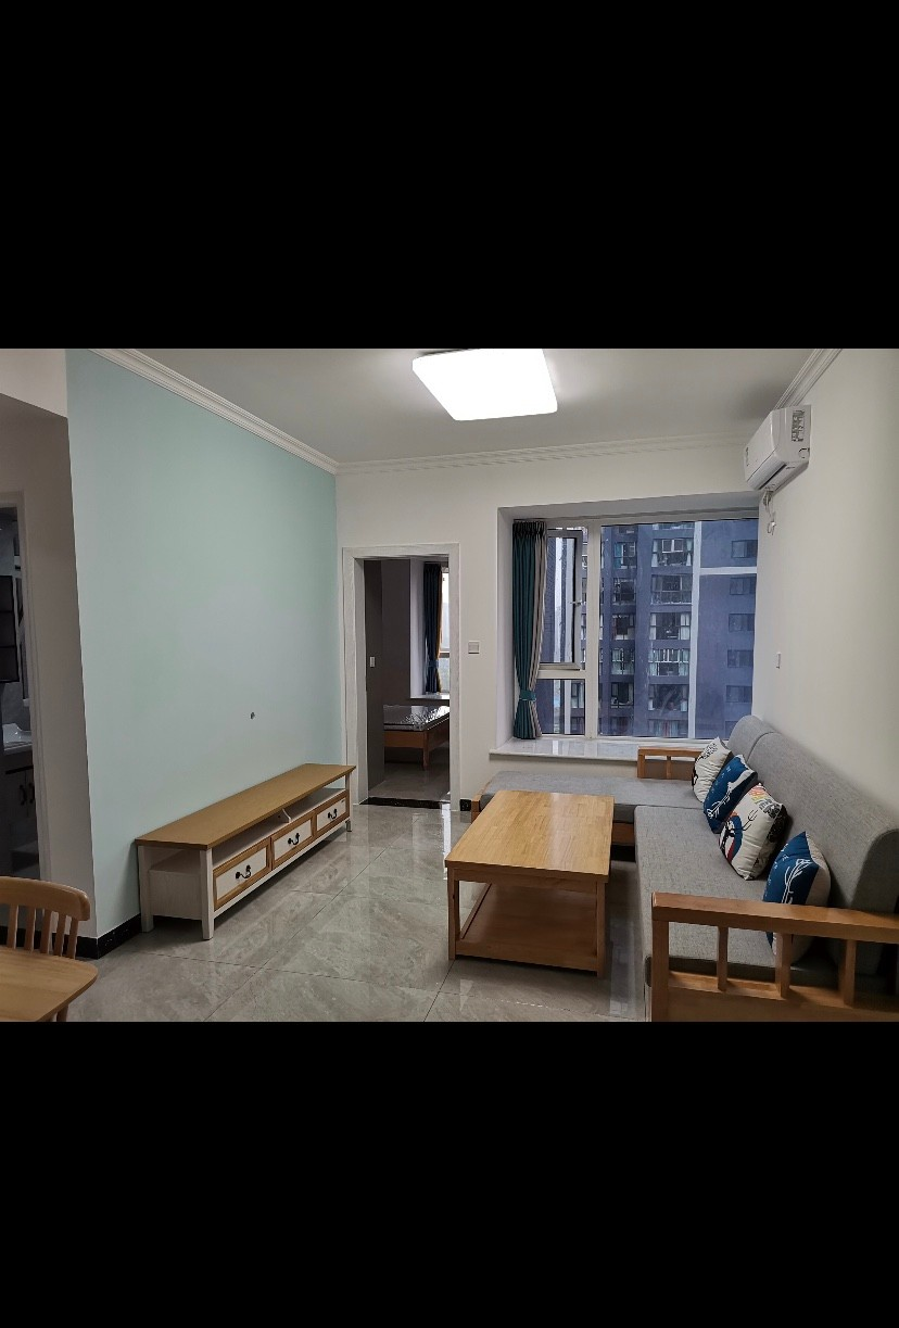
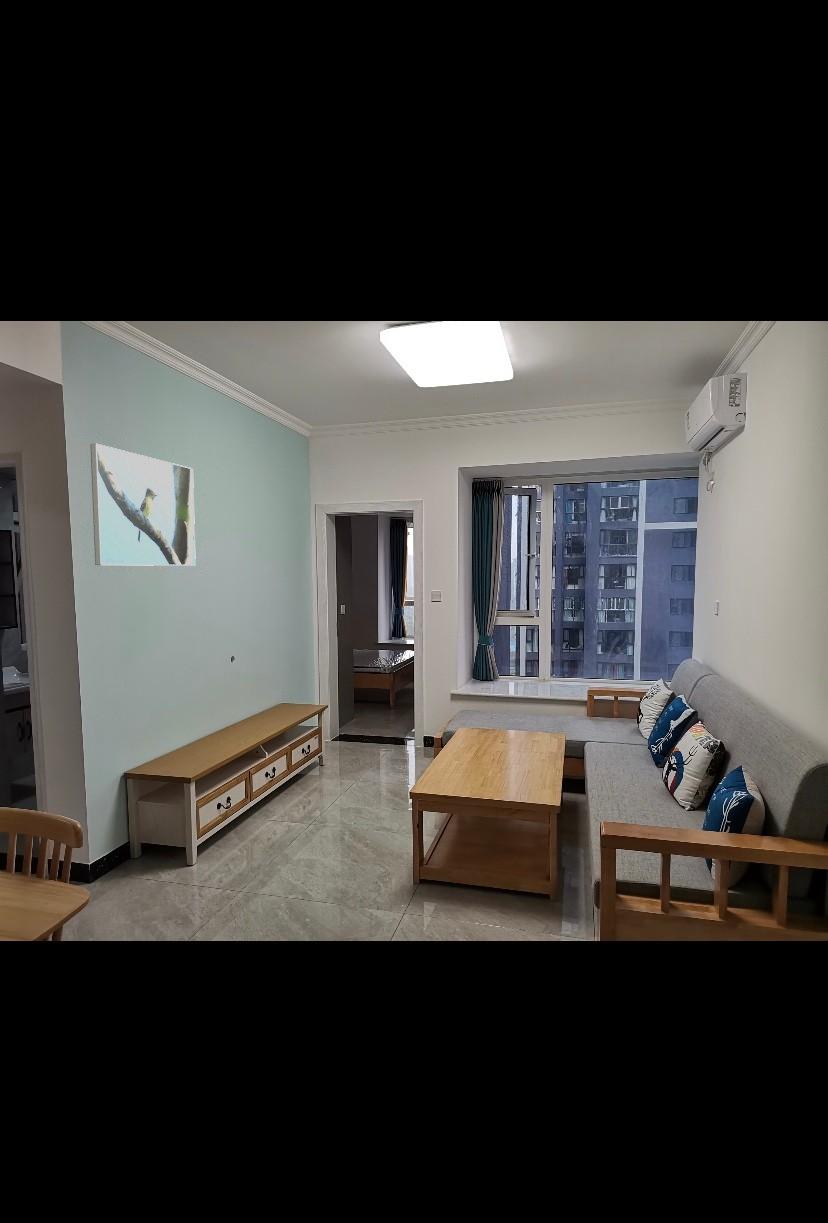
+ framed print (149, 511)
